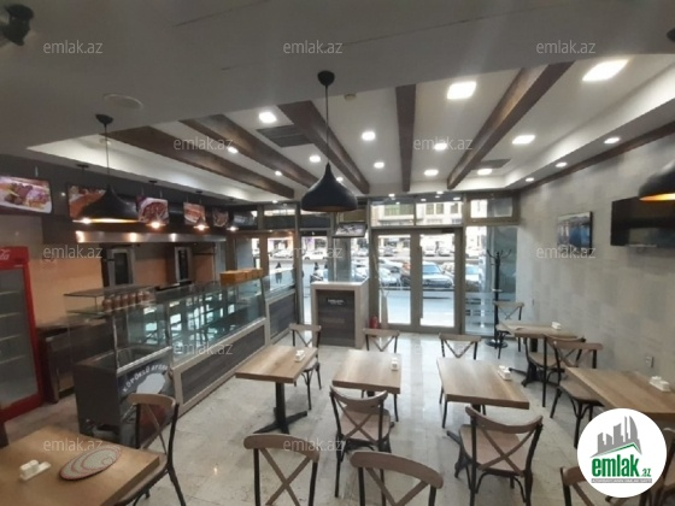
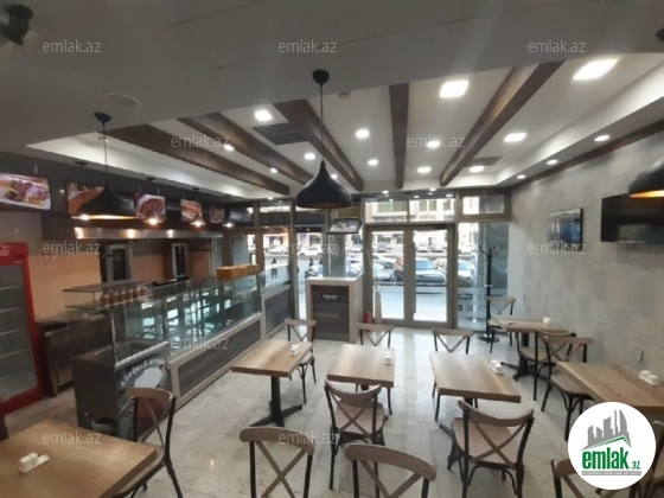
- plate (92, 459)
